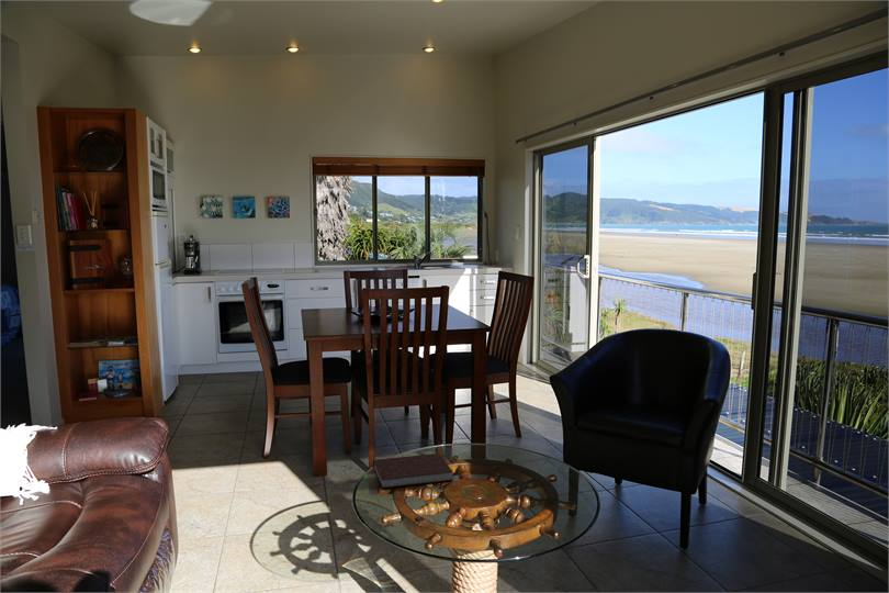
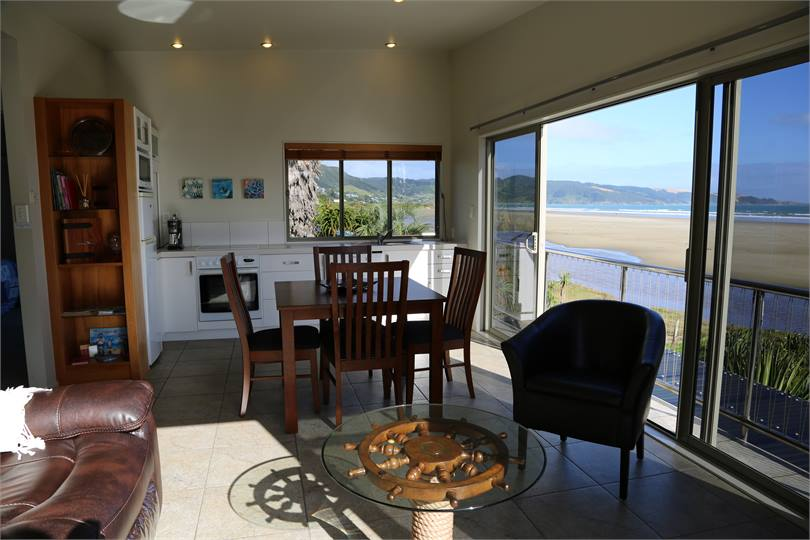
- notebook (412, 469)
